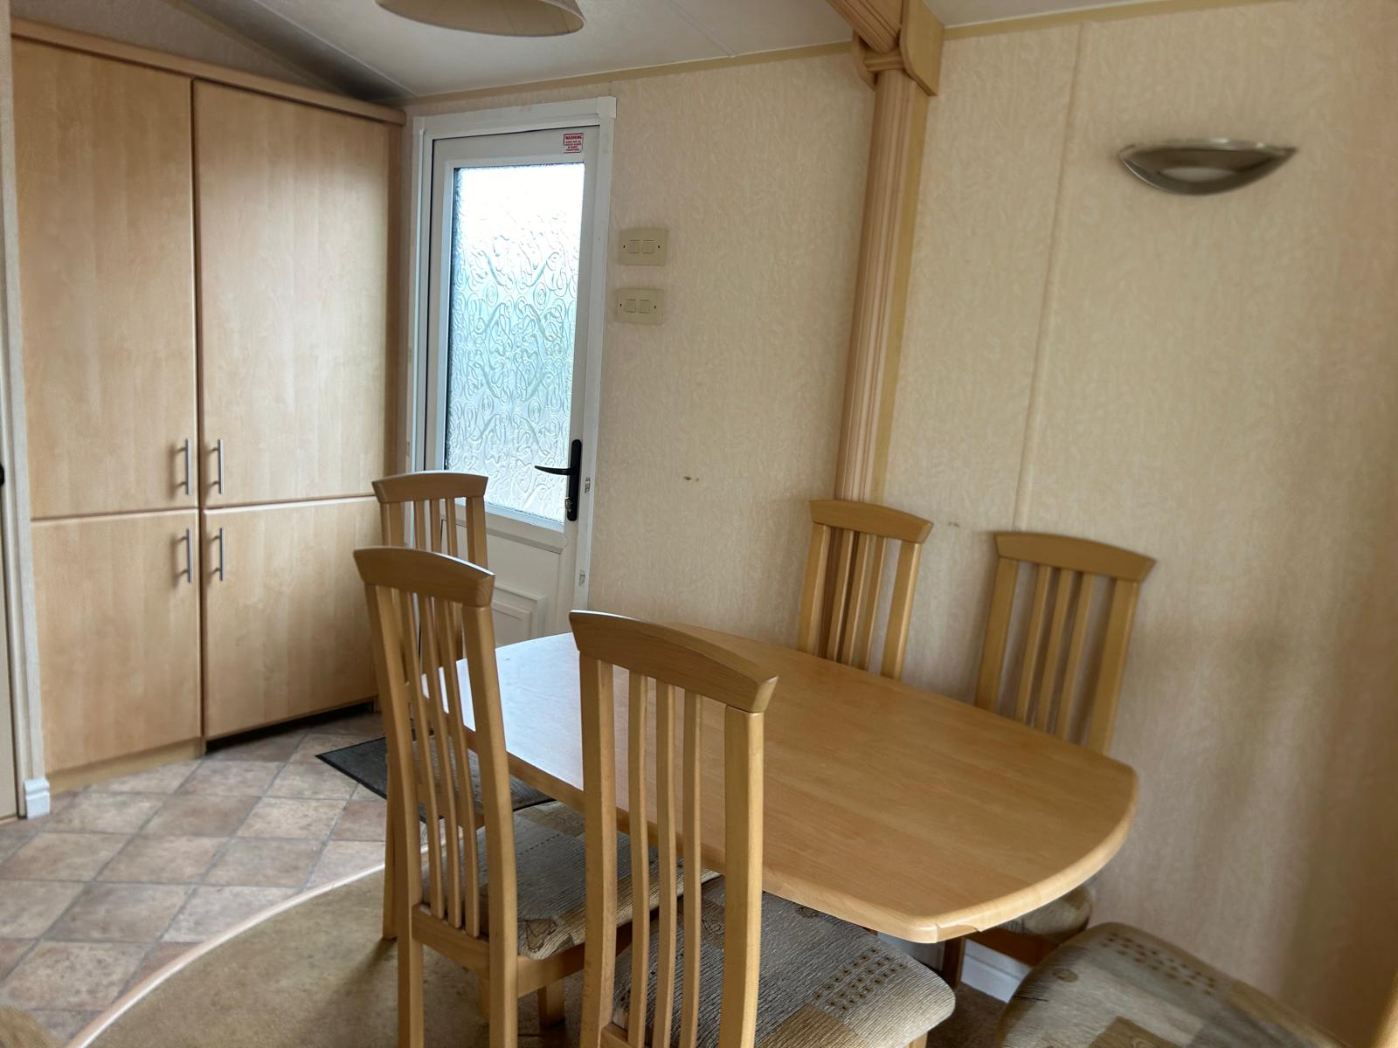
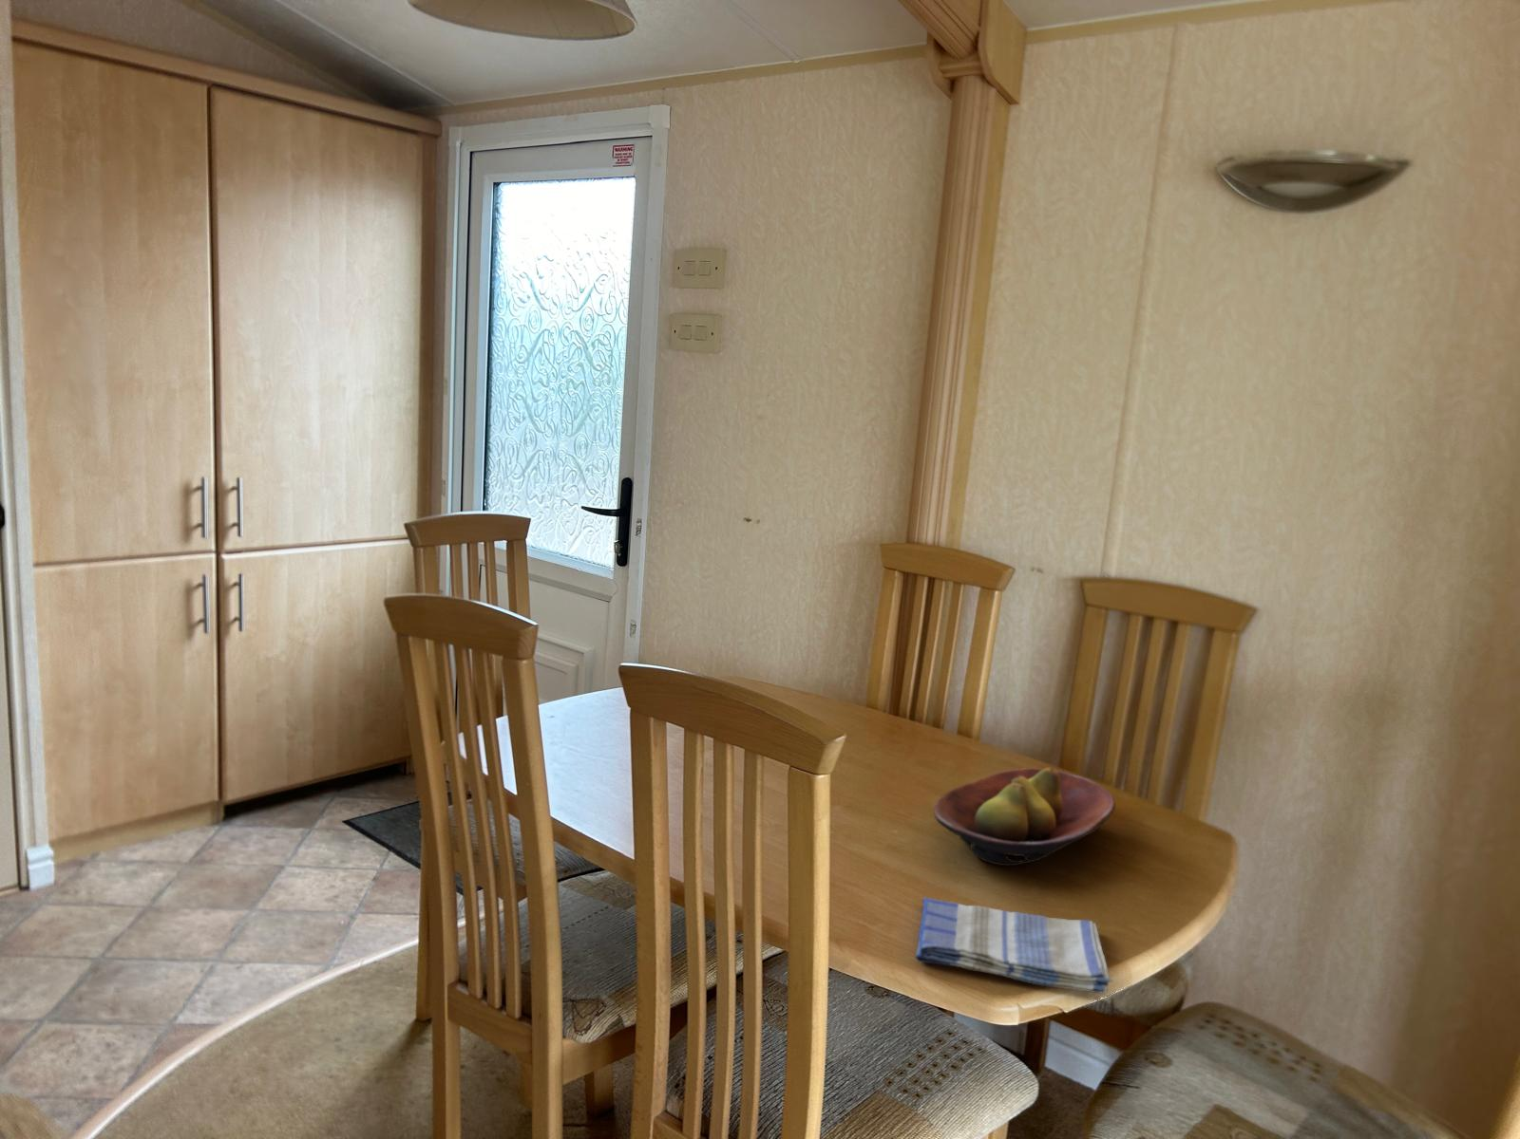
+ dish towel (1011, 939)
+ fruit bowl (1026, 806)
